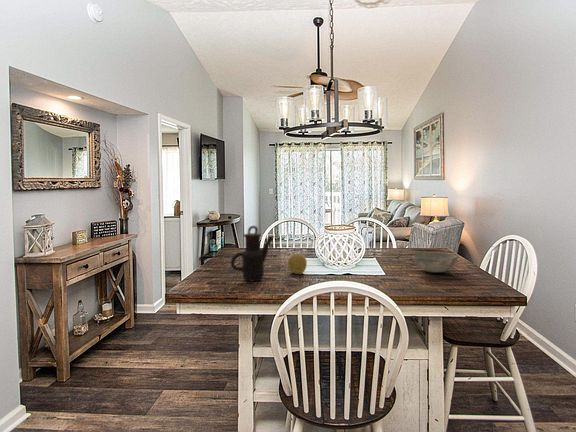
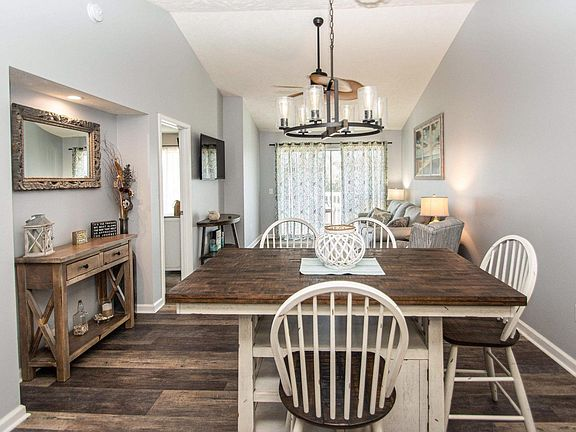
- fruit (297, 263)
- teapot (253, 252)
- bowl (434, 263)
